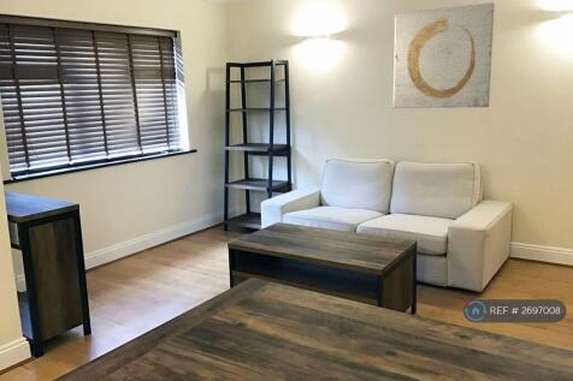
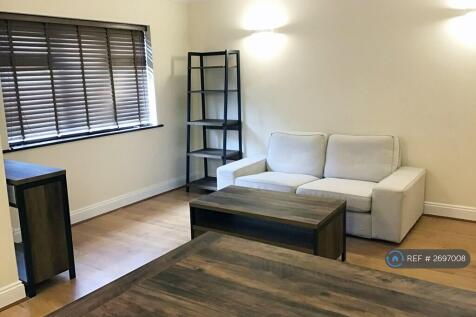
- wall art (439, 59)
